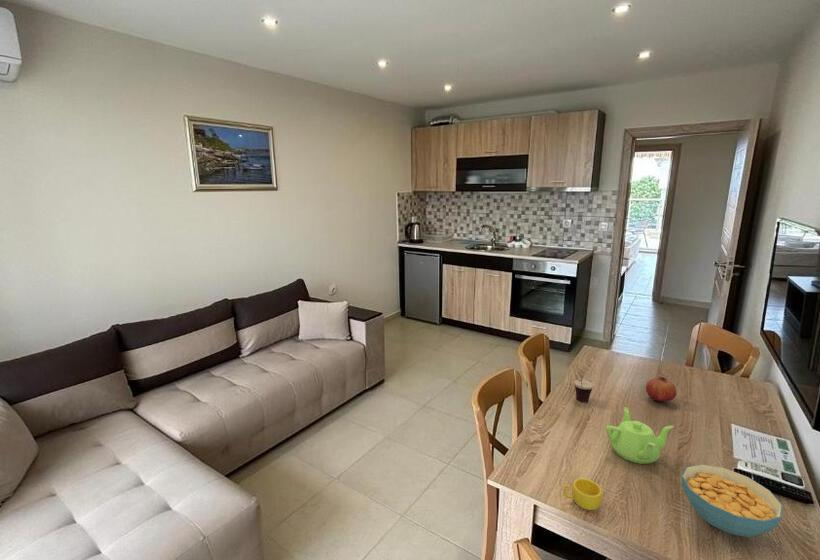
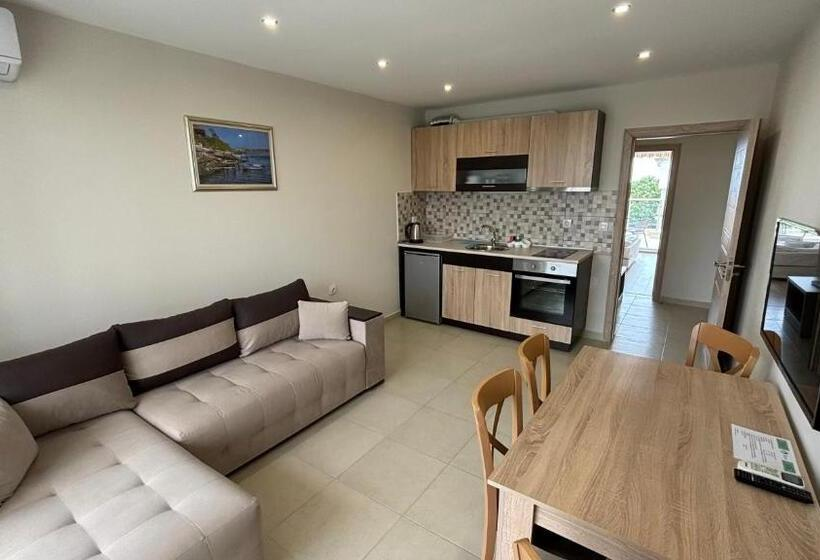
- cup (581, 388)
- cereal bowl (726, 506)
- cup (582, 493)
- teapot (638, 438)
- fruit (661, 389)
